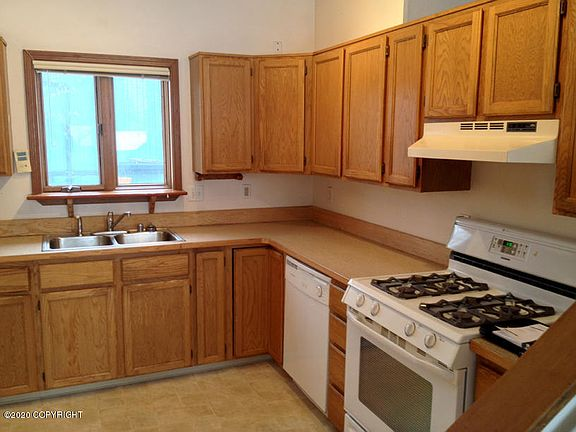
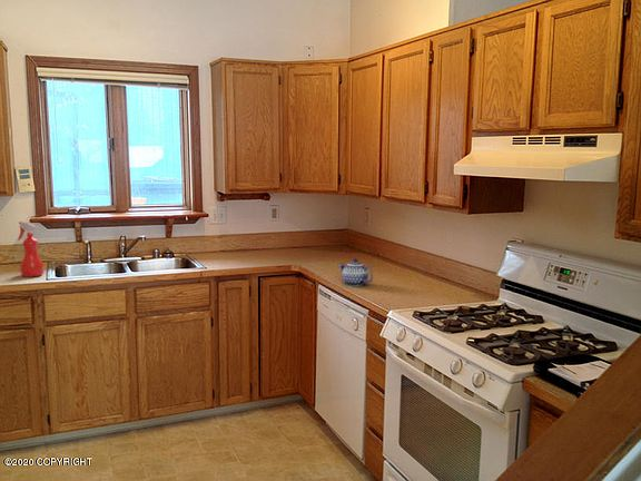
+ spray bottle (28, 248)
+ teapot (355, 271)
